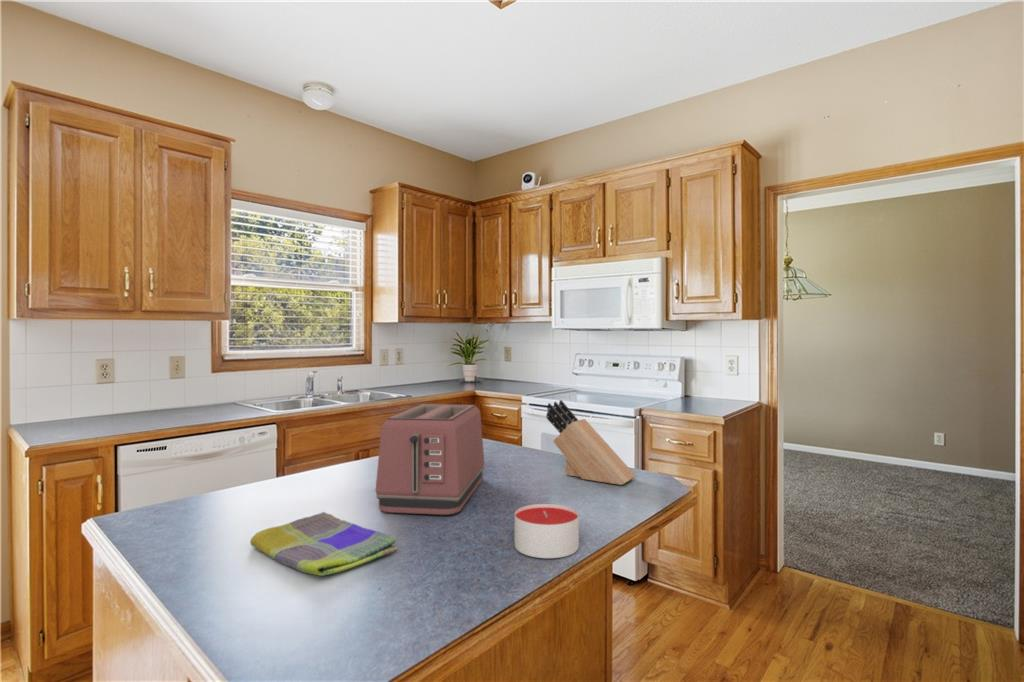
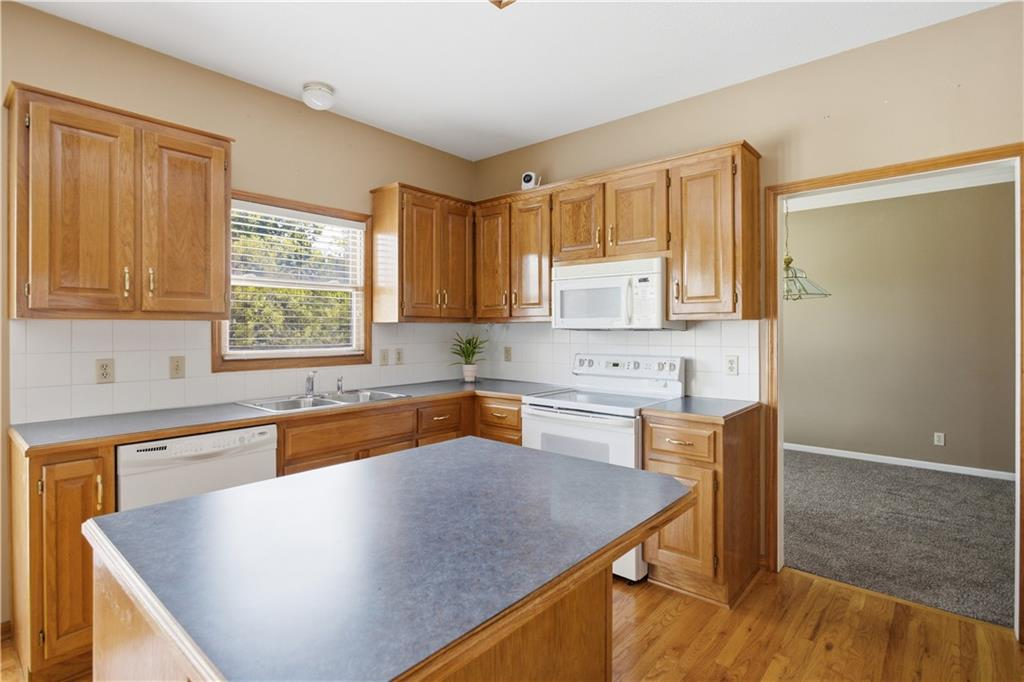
- toaster (434, 452)
- knife block (587, 439)
- candle (546, 528)
- dish towel (322, 541)
